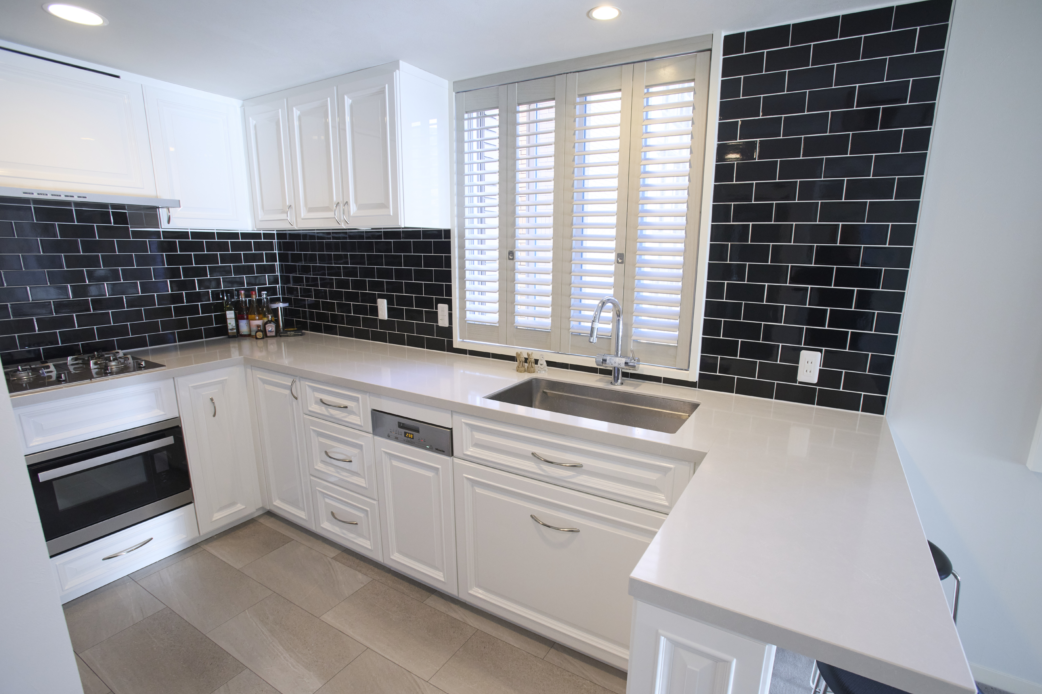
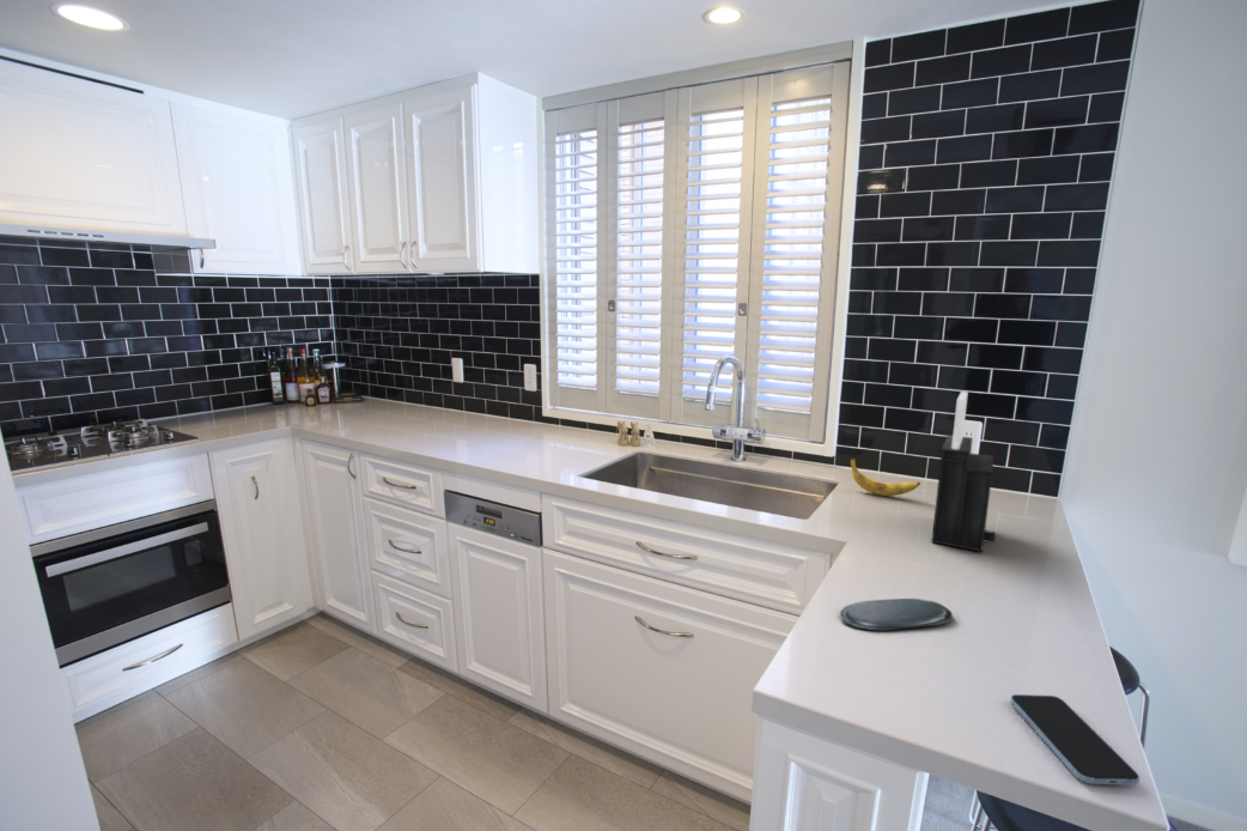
+ banana (883, 483)
+ oval tray (895, 613)
+ knife block (972, 468)
+ smartphone (1069, 735)
